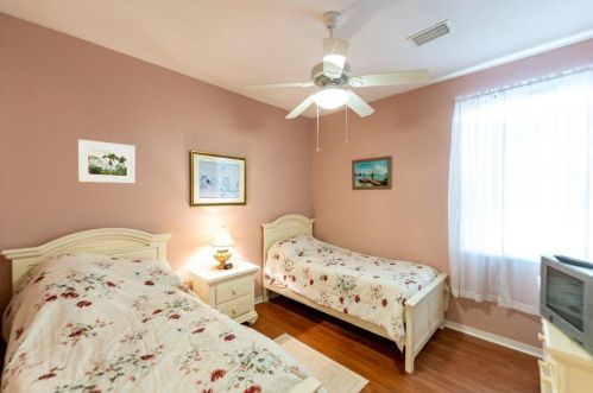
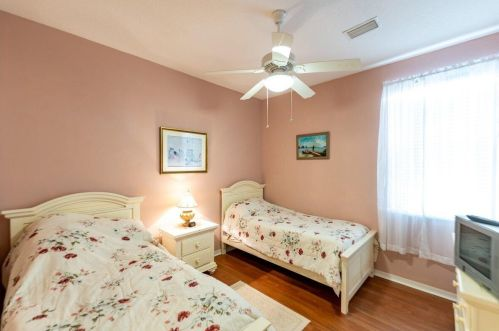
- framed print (108, 163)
